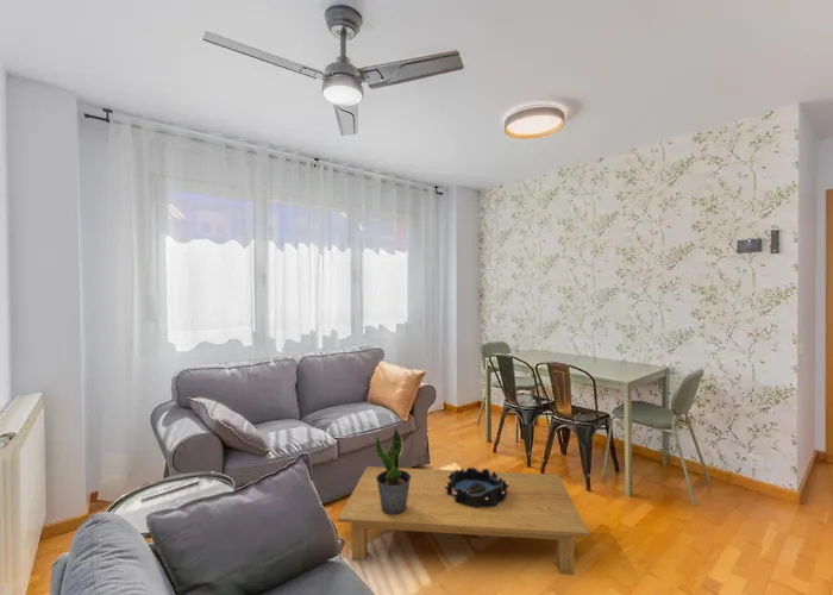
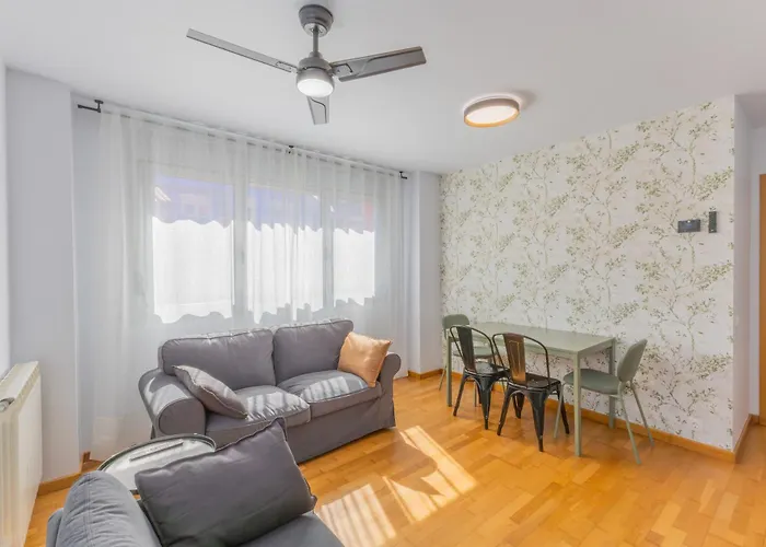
- decorative bowl (476, 484)
- potted plant (393, 470)
- coffee table (459, 514)
